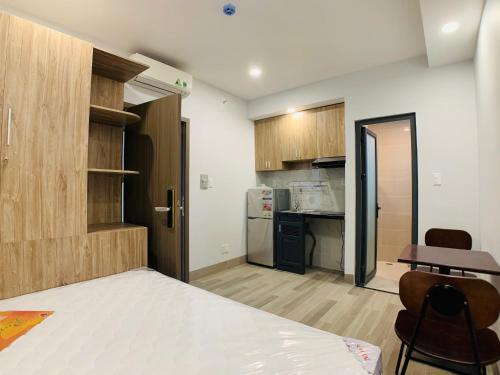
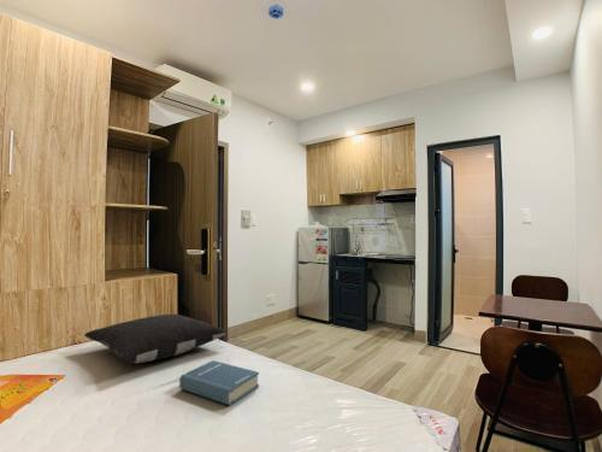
+ pillow (155, 333)
+ hardback book (219, 381)
